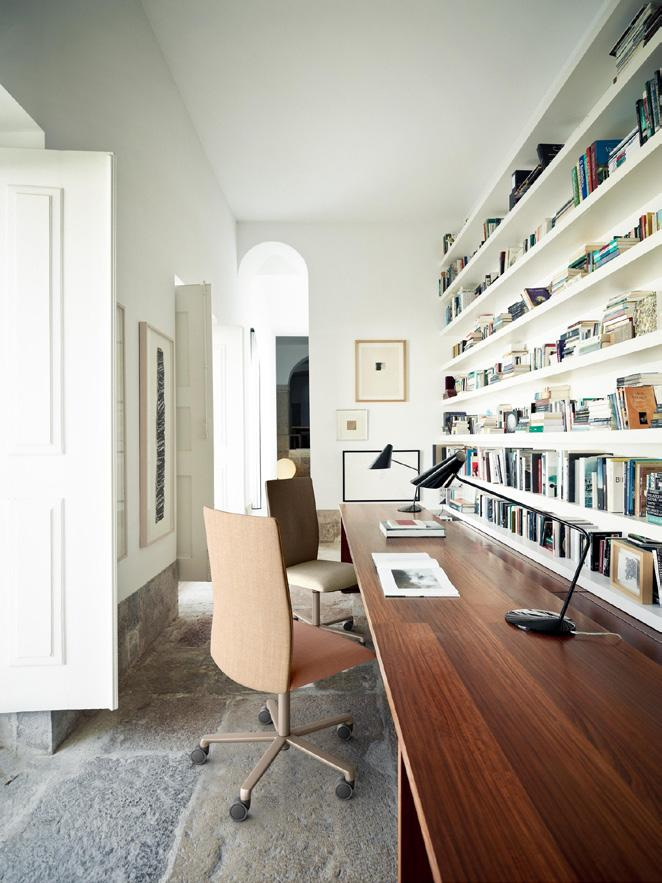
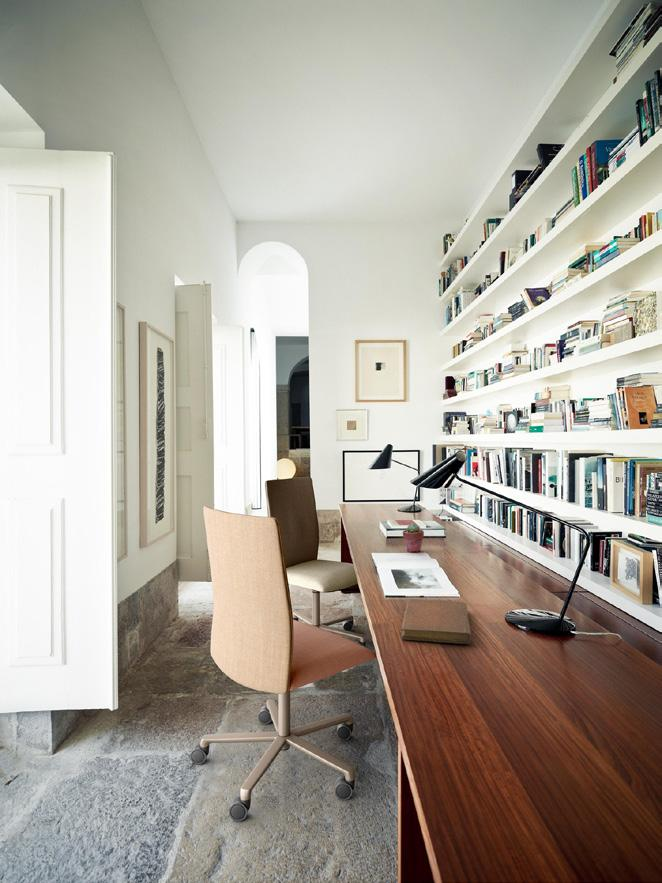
+ notebook (436, 618)
+ potted succulent (413, 536)
